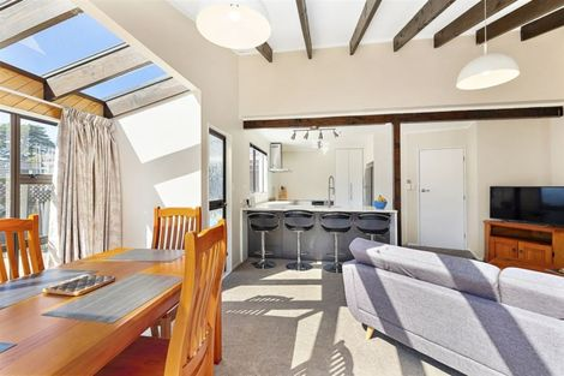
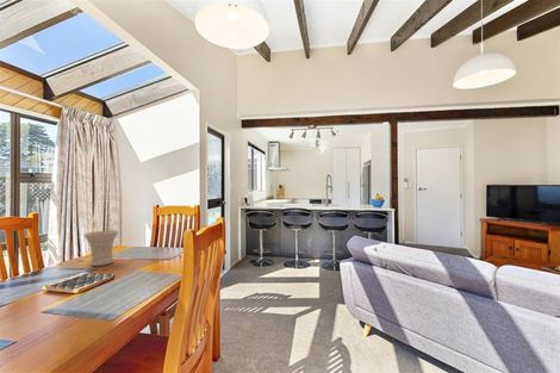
+ vase (101, 248)
